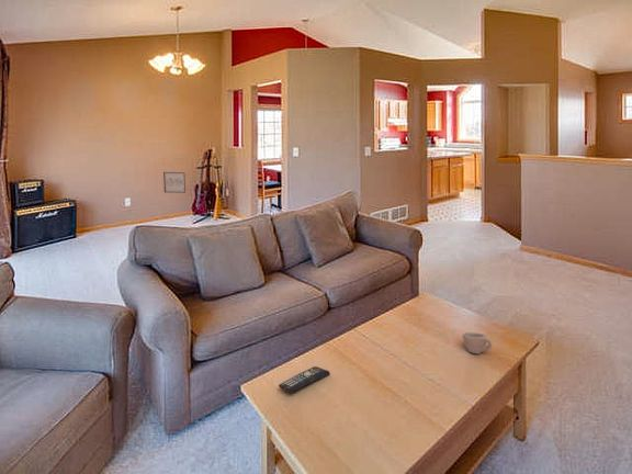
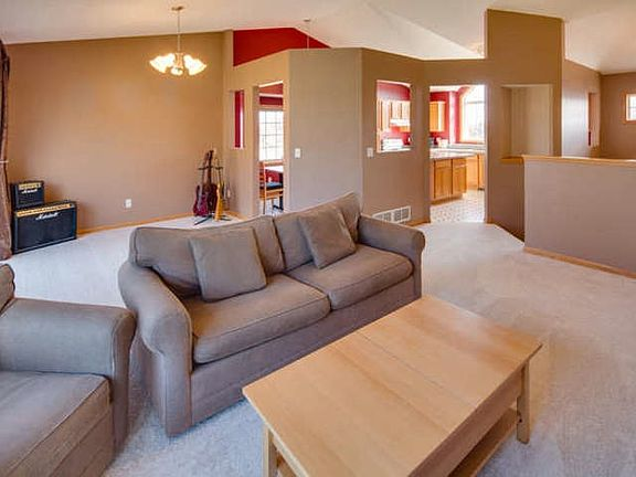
- cup (477, 343)
- remote control (305, 379)
- wall art (174, 182)
